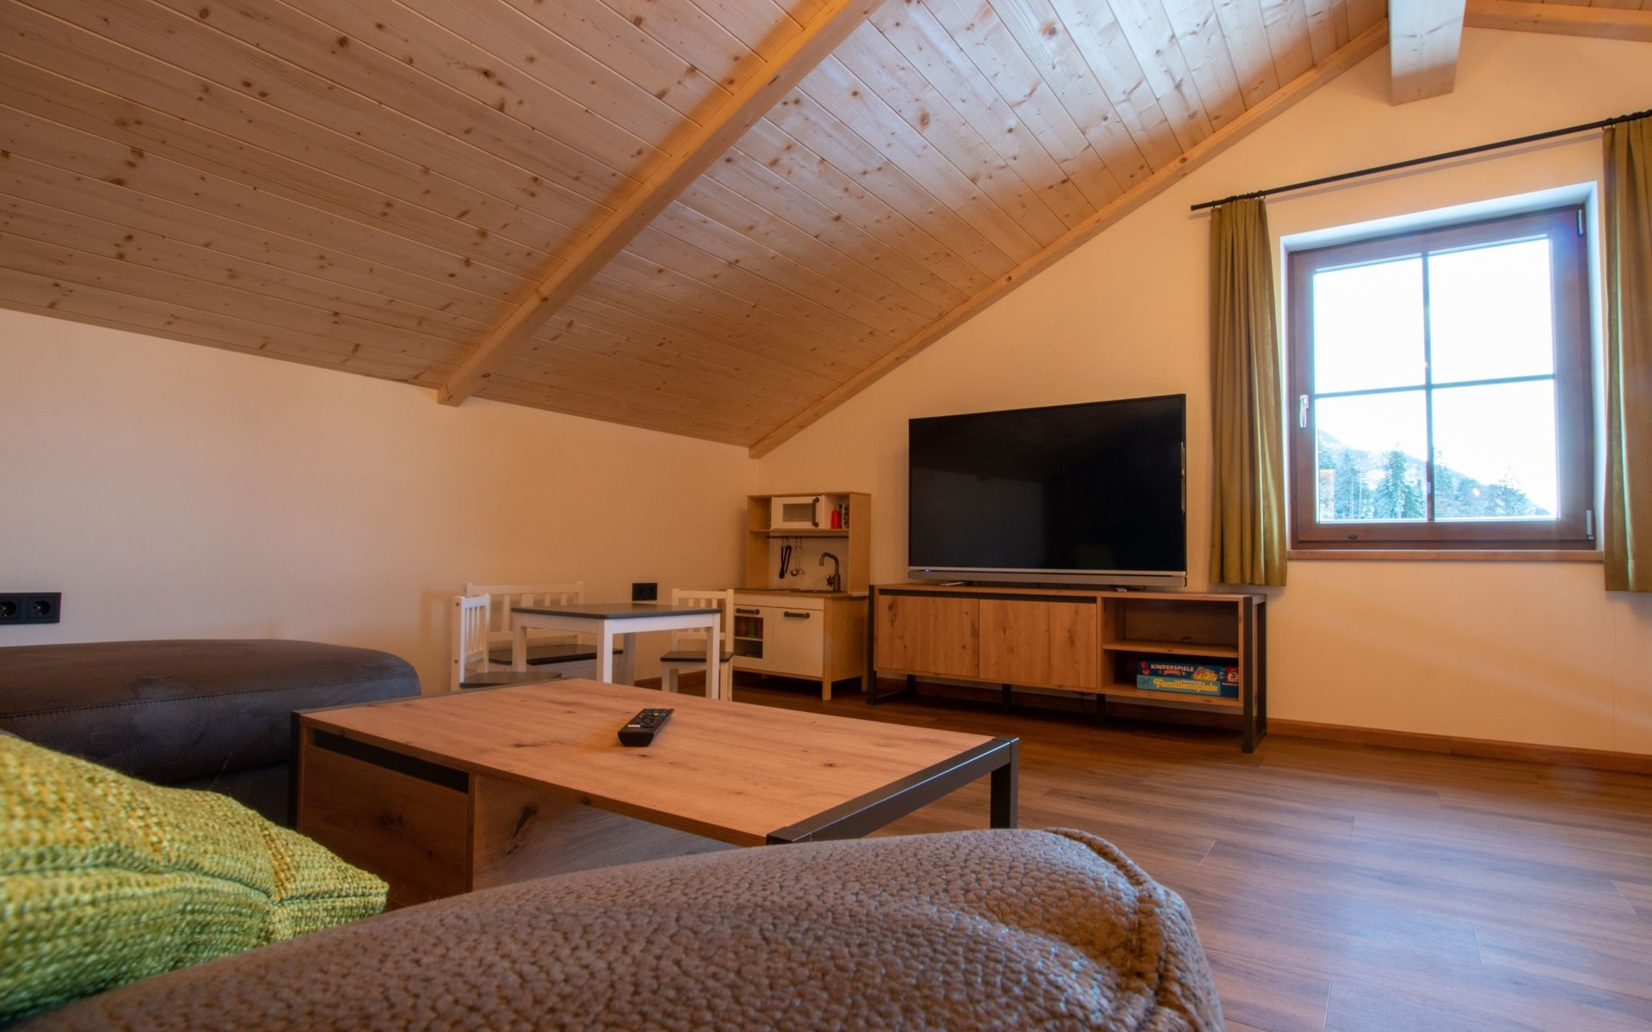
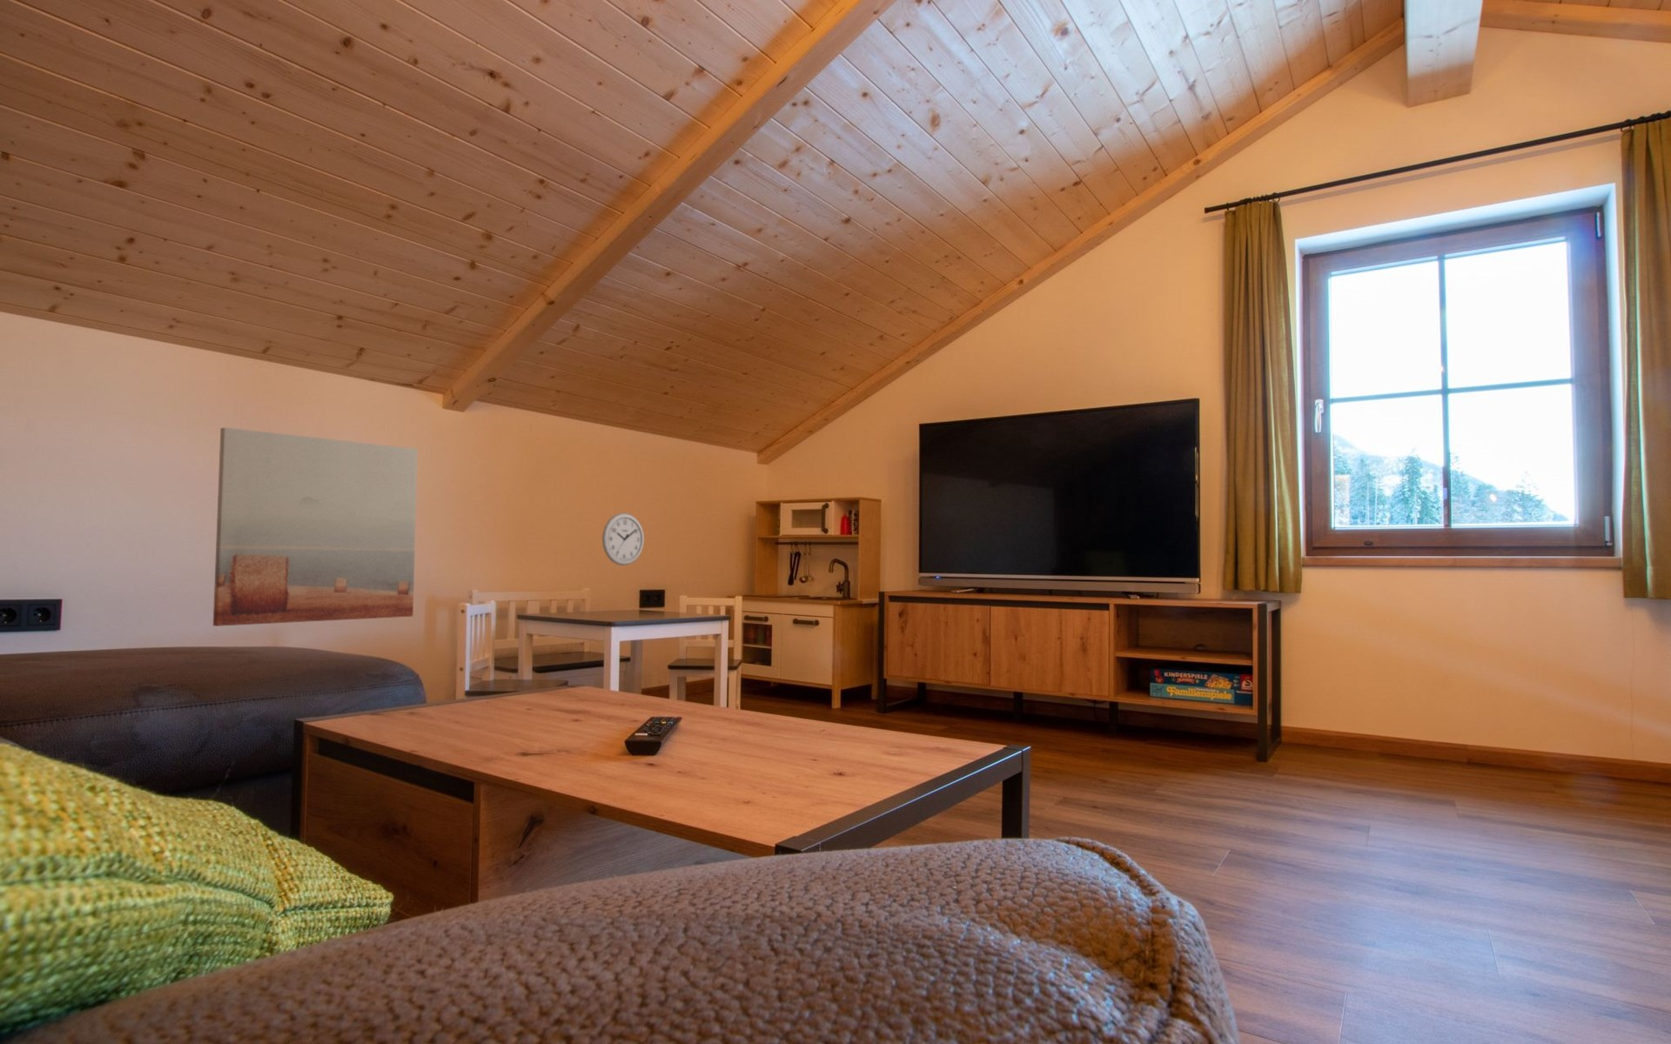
+ wall art (324, 529)
+ wall clock (624, 539)
